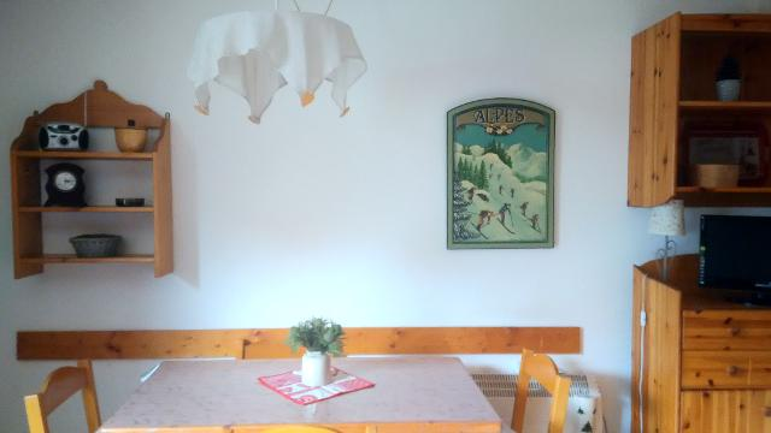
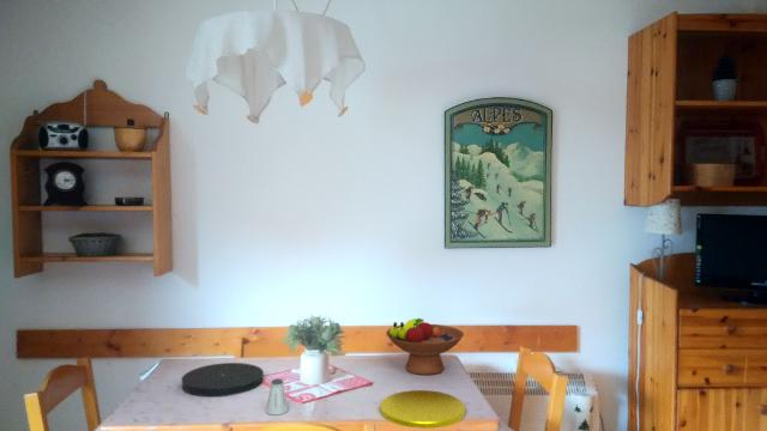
+ plate (223, 378)
+ plate (422, 407)
+ saltshaker (277, 395)
+ fruit bowl (424, 344)
